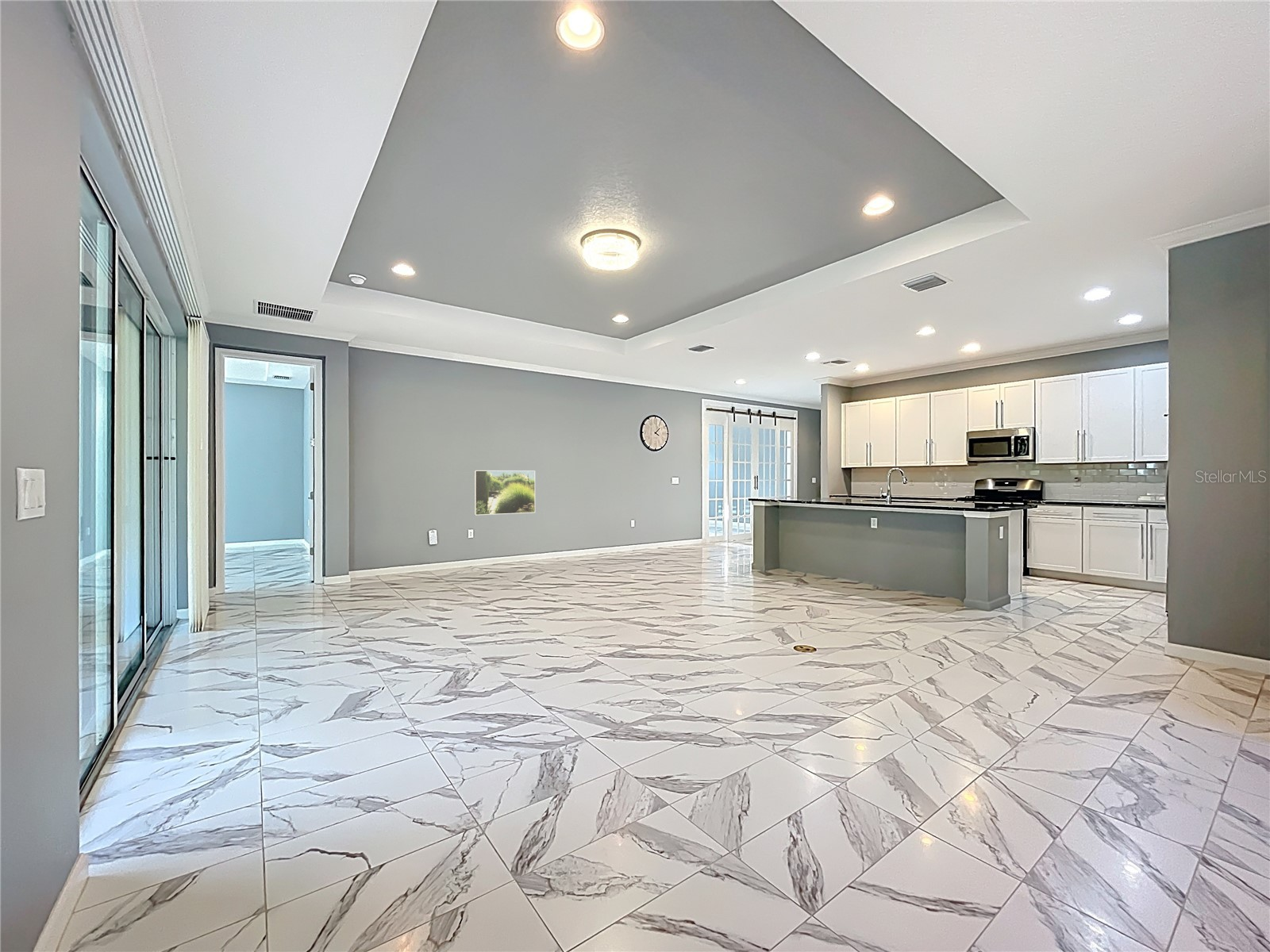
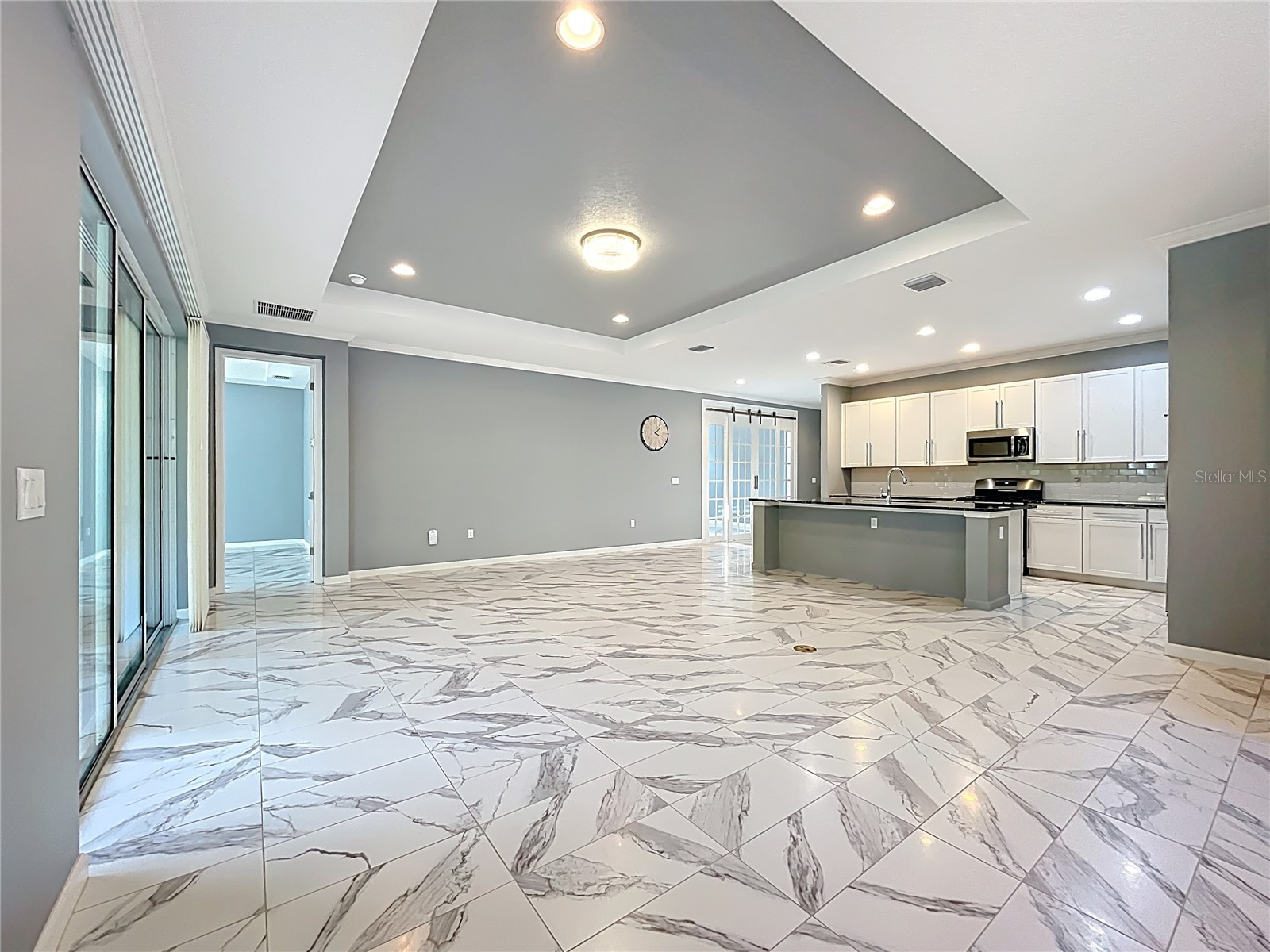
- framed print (506, 492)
